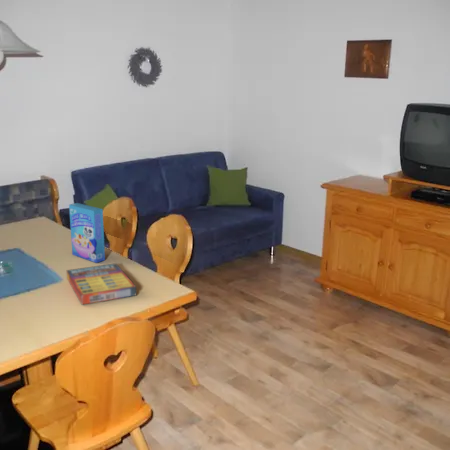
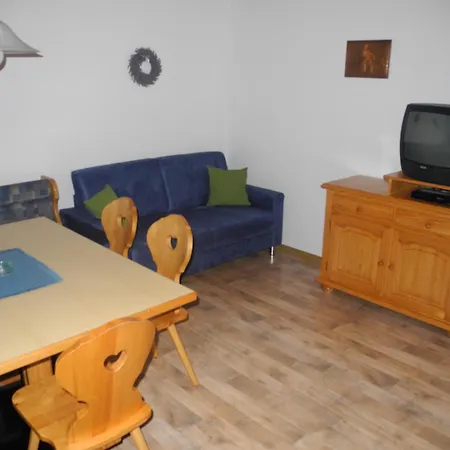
- cereal box (87, 232)
- game compilation box (100, 282)
